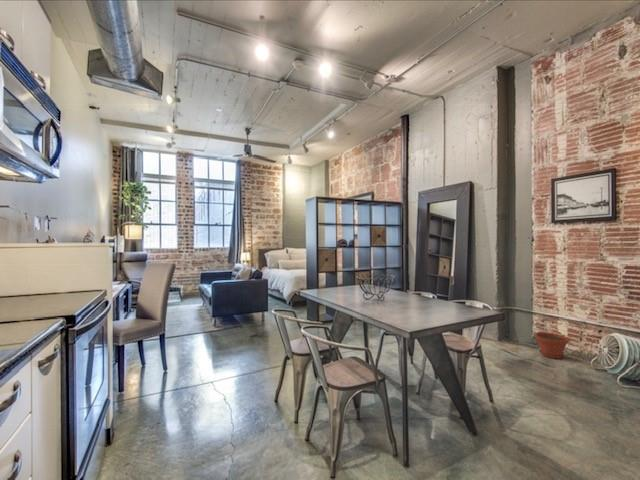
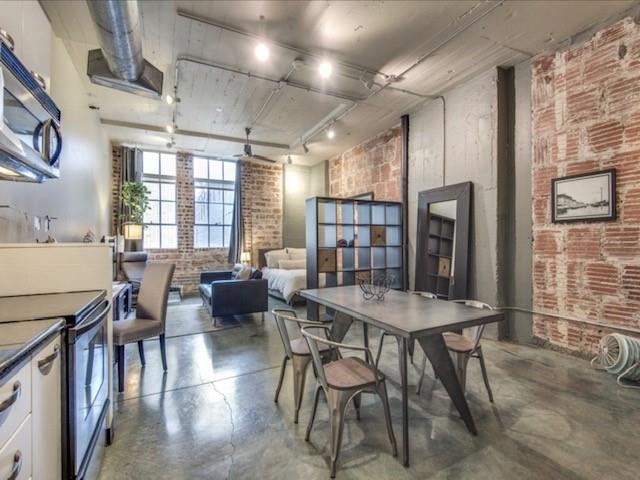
- plant pot (551, 346)
